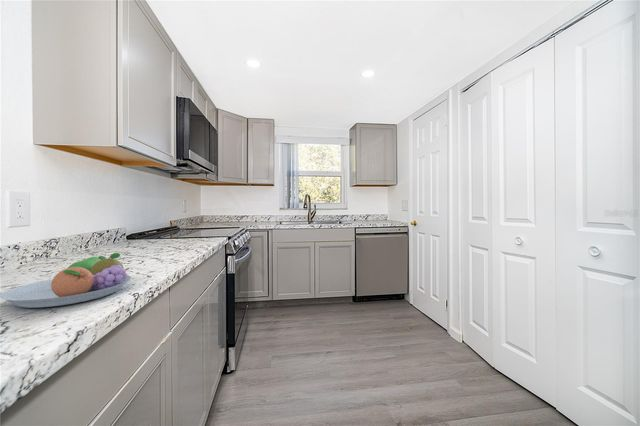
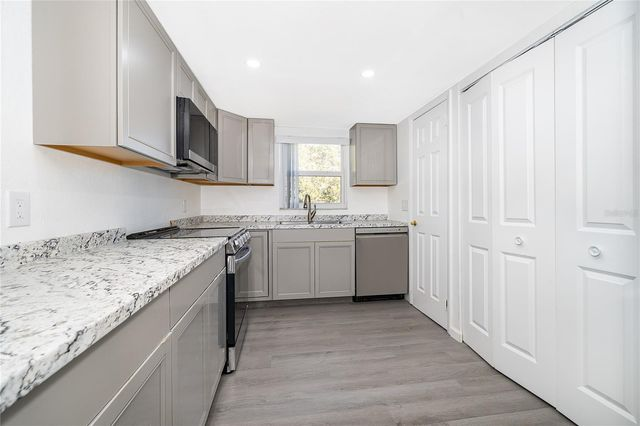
- fruit bowl (77, 274)
